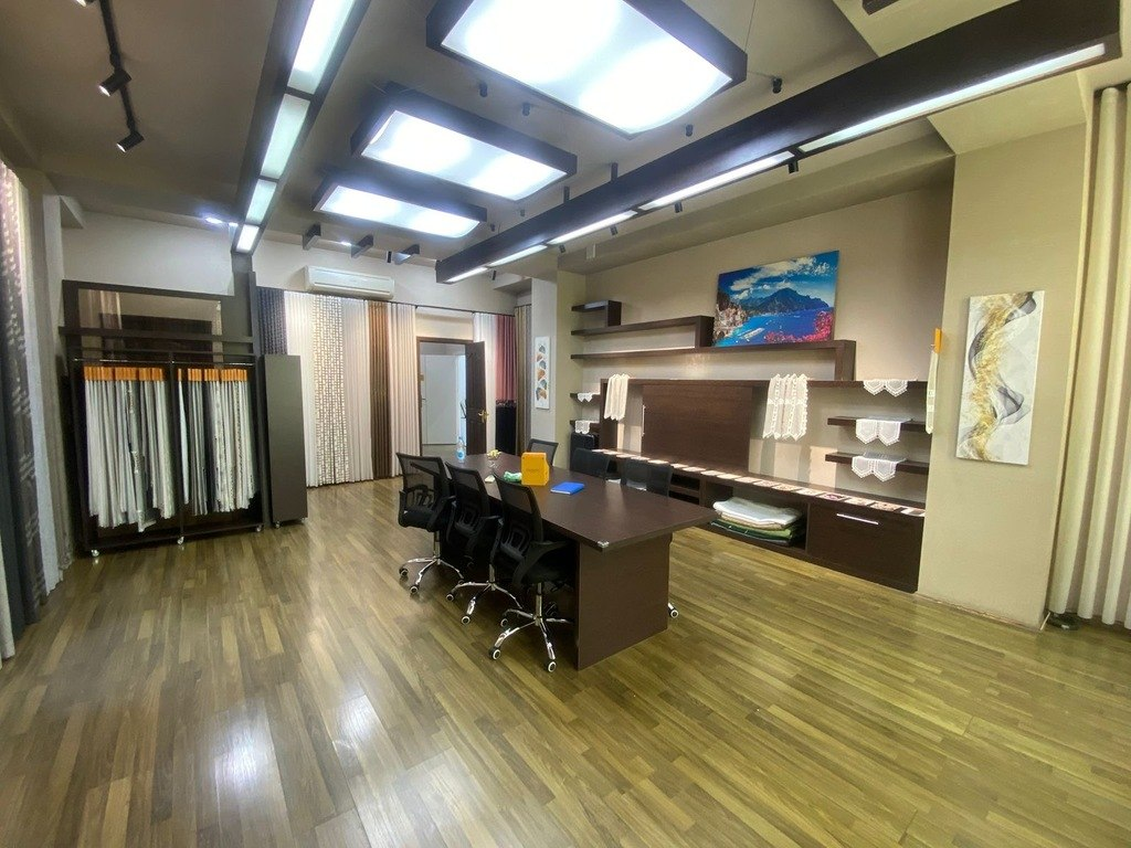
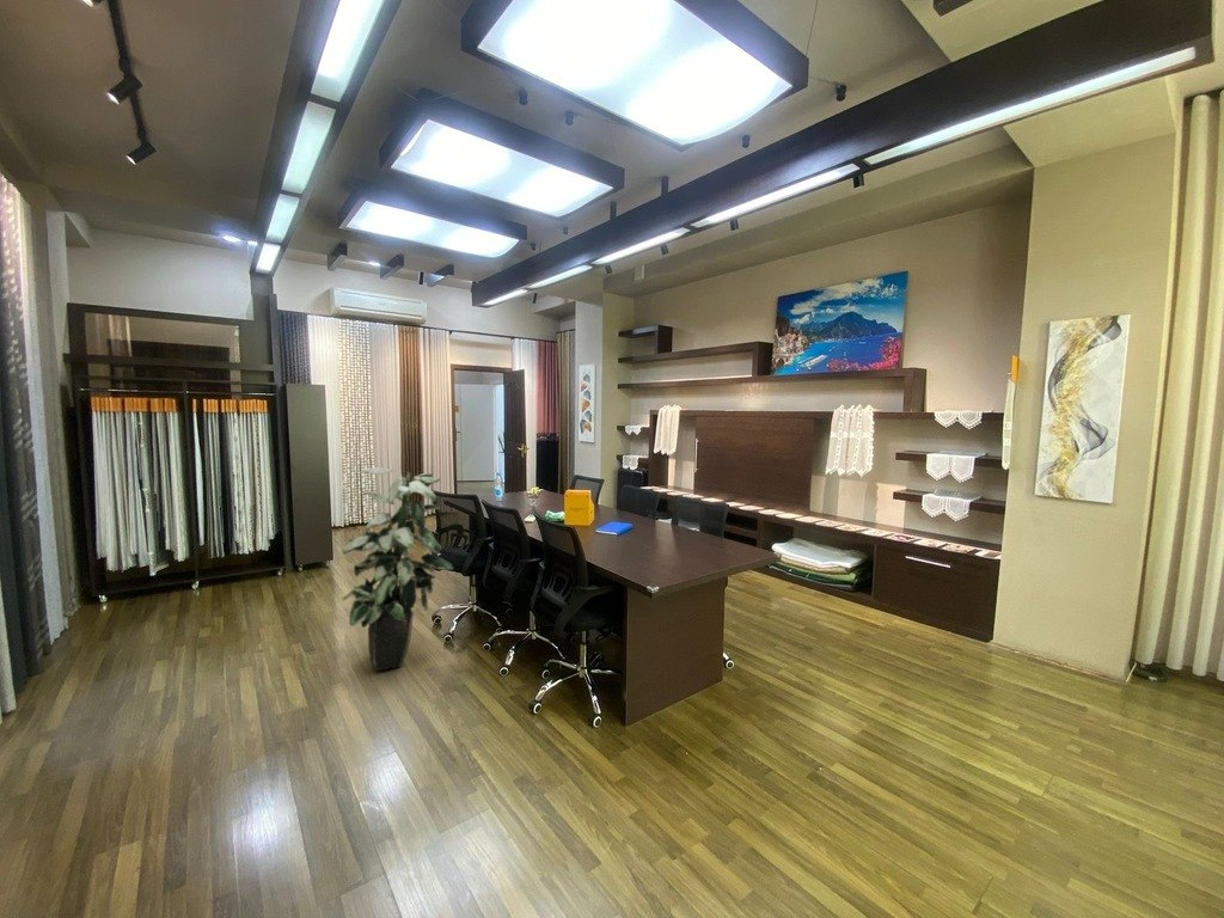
+ indoor plant (392, 565)
